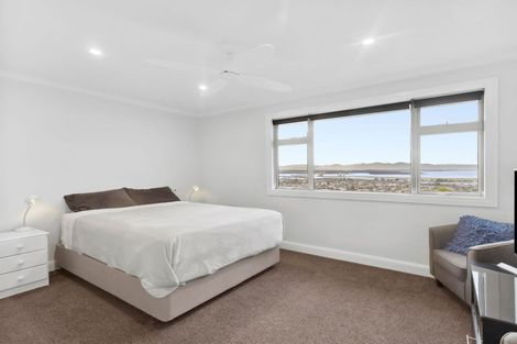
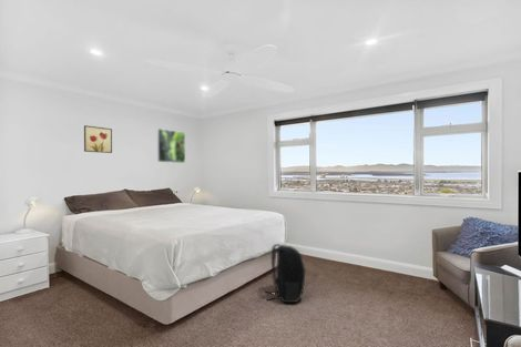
+ wall art (98, 140)
+ backpack (284, 271)
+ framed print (172, 146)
